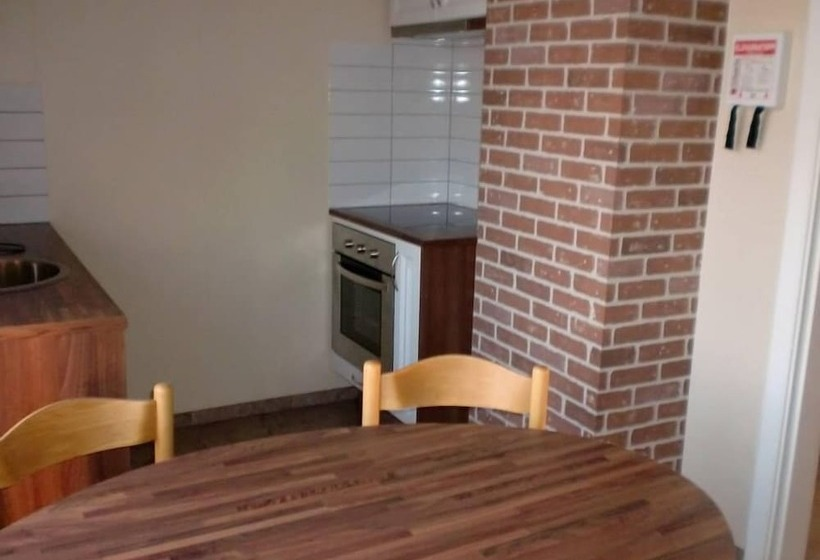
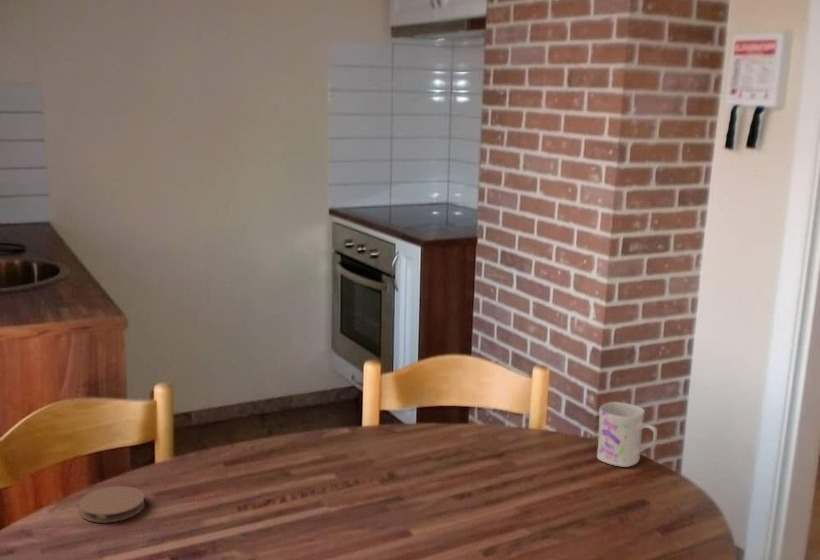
+ coaster (112, 503)
+ mug (627, 436)
